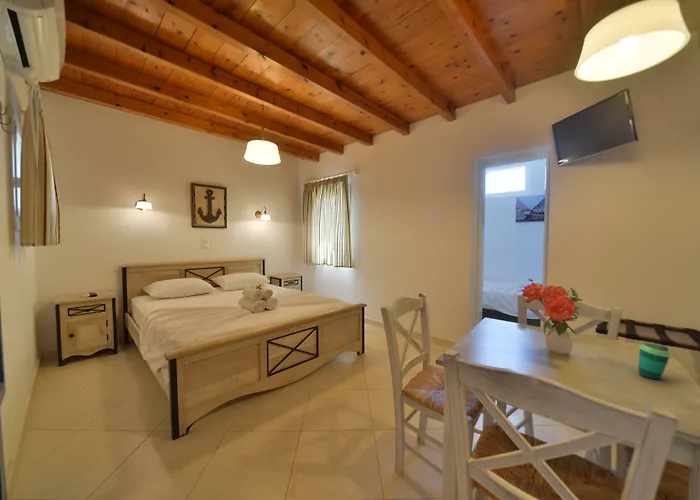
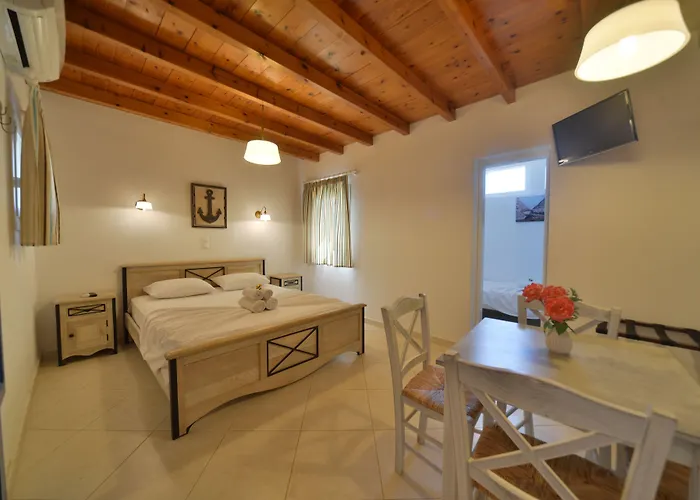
- cup (654, 361)
